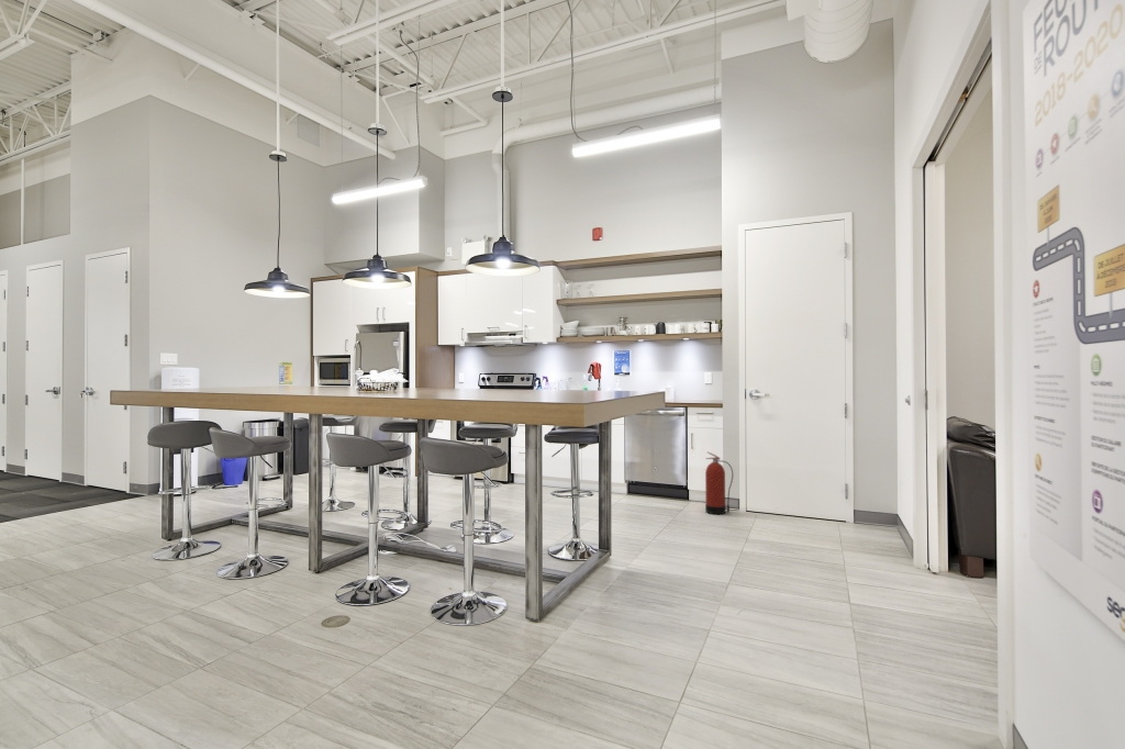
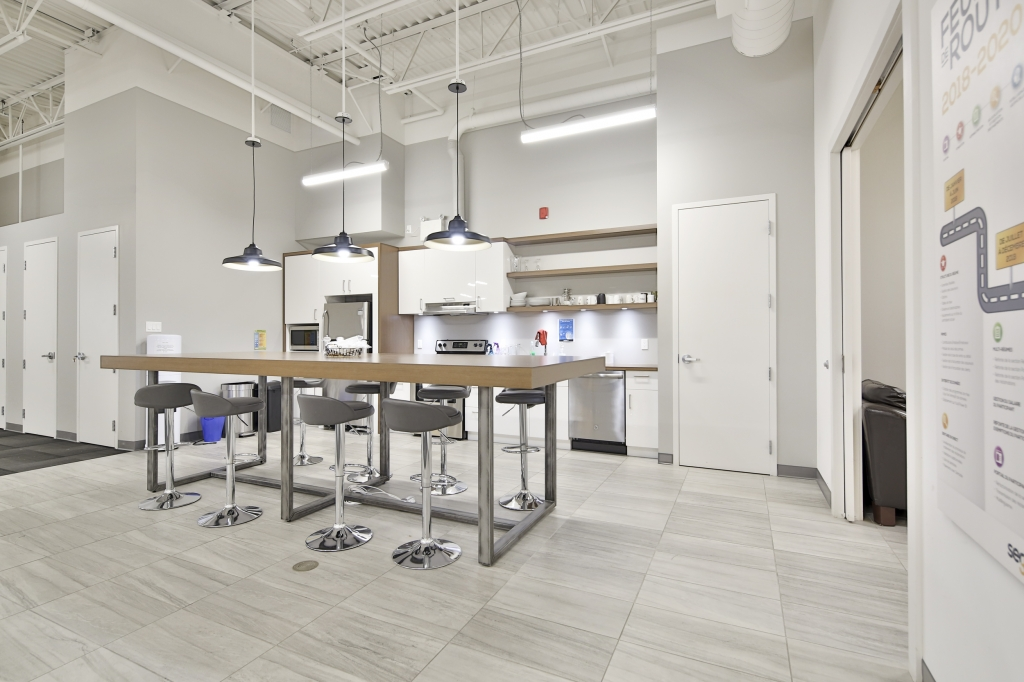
- fire extinguisher (719, 482)
